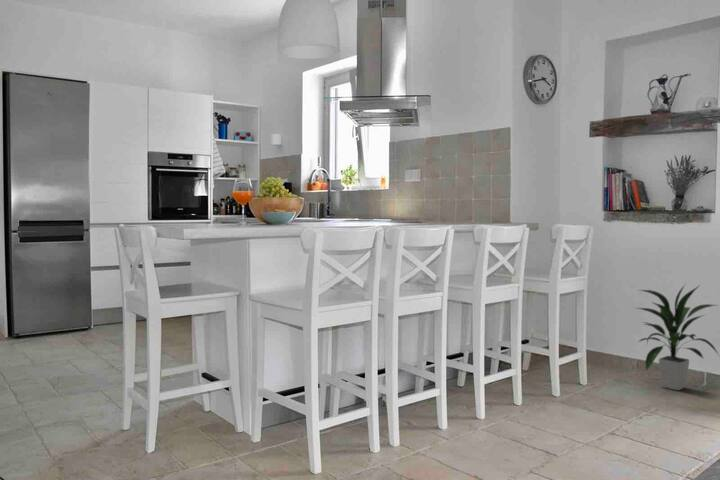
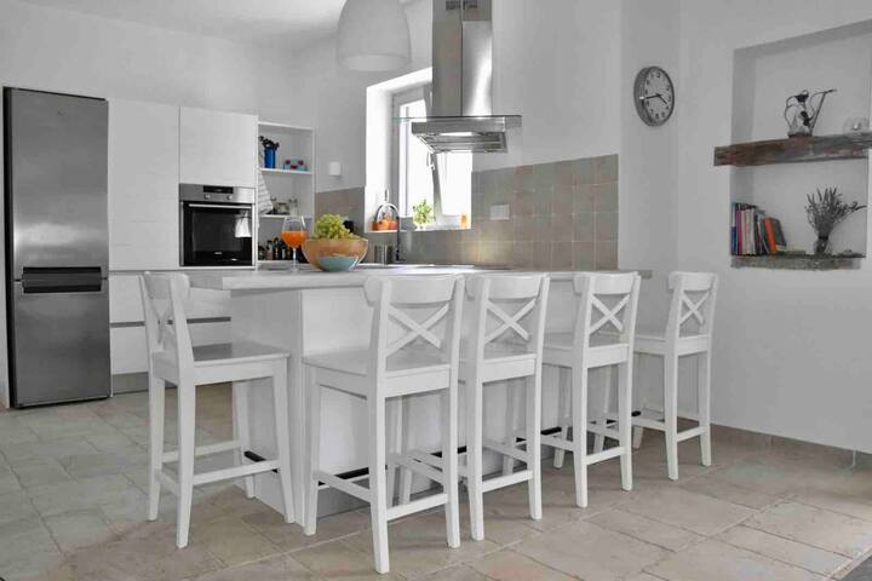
- indoor plant (670, 334)
